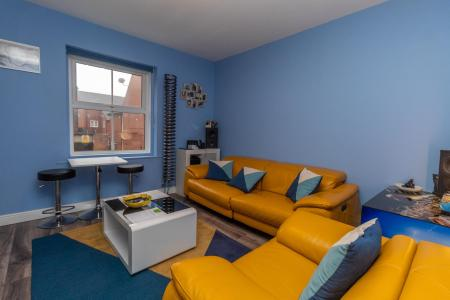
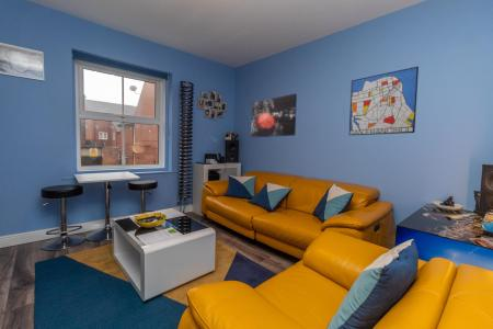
+ wall art (380, 104)
+ wall art (272, 117)
